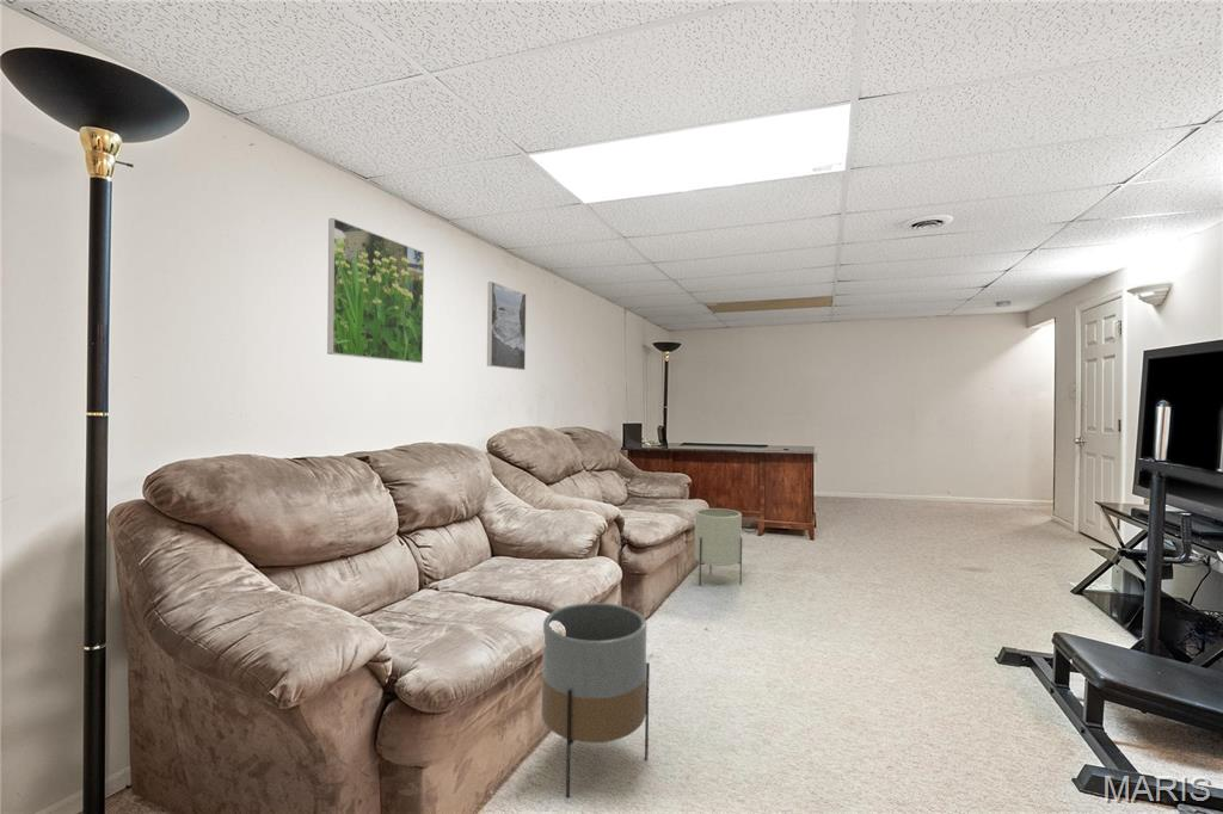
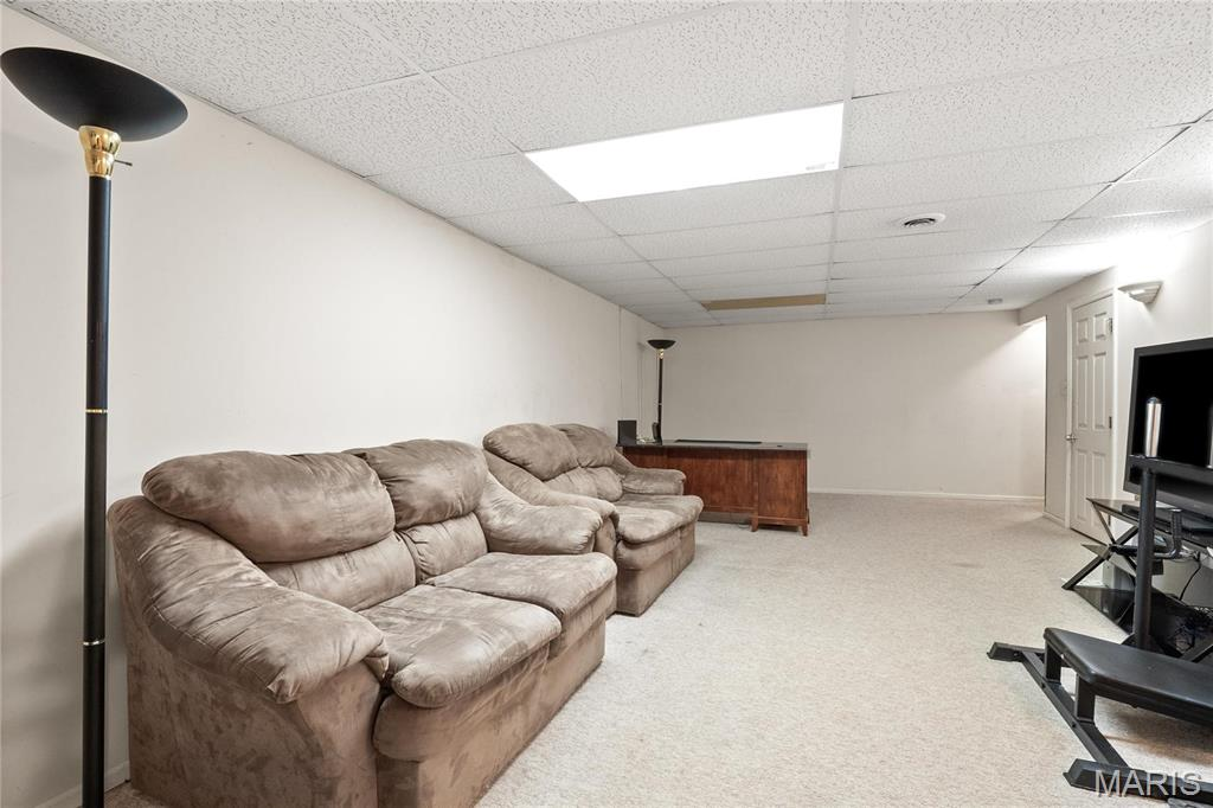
- planter (592, 692)
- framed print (380, 297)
- planter (718, 547)
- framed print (506, 328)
